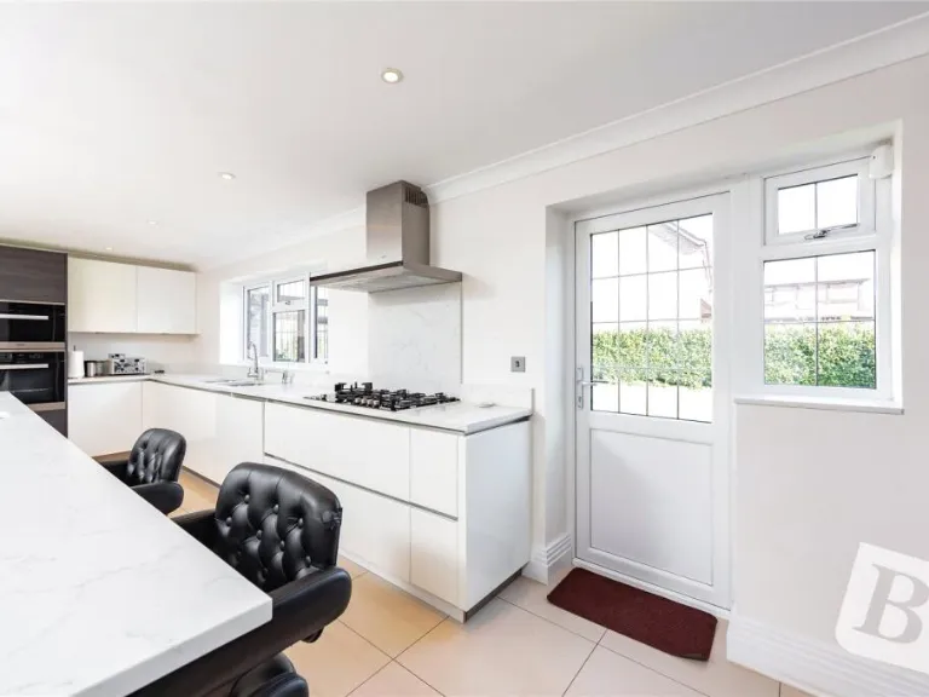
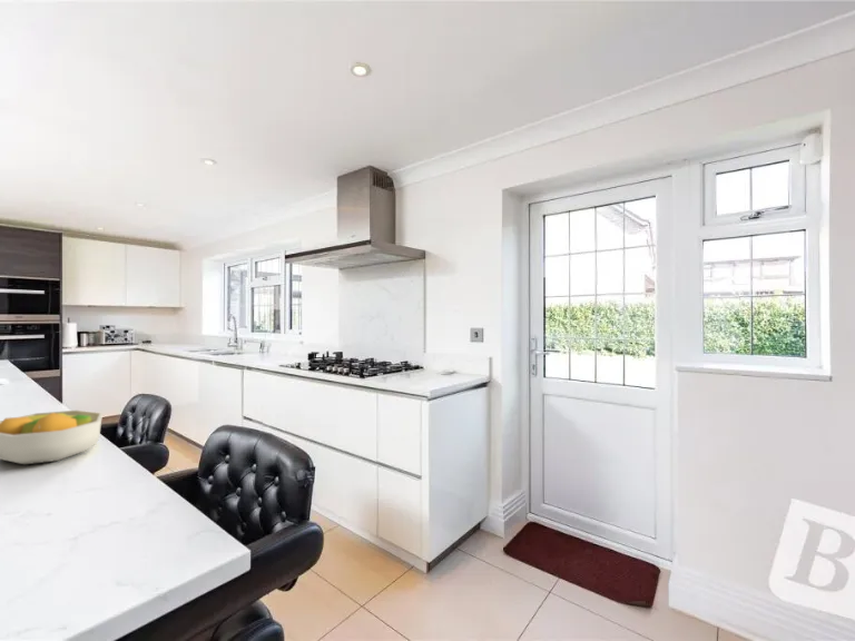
+ fruit bowl (48, 430)
